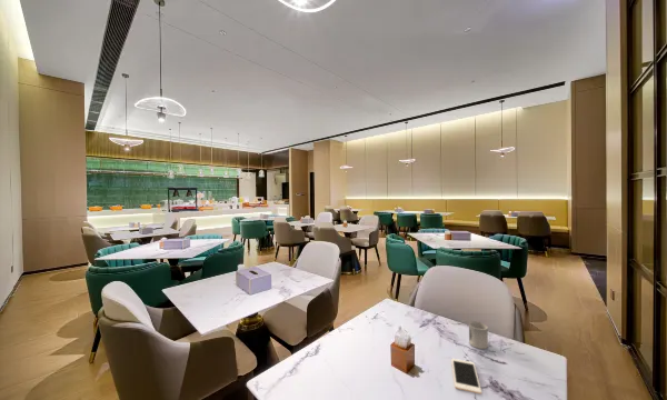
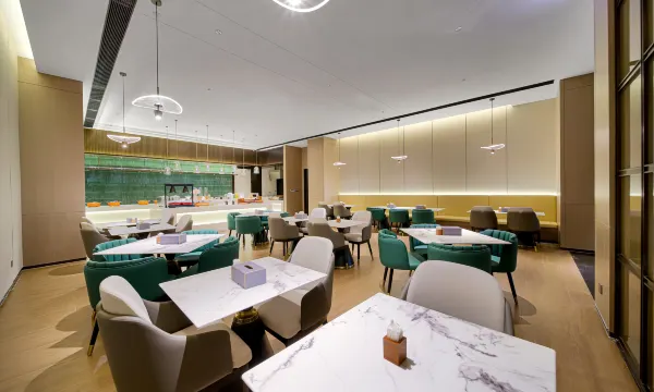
- cell phone (465, 374)
- cup (478, 332)
